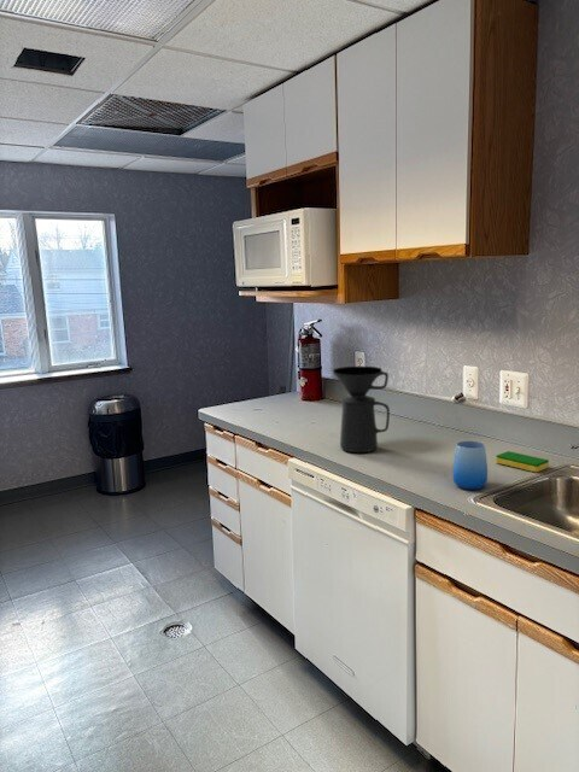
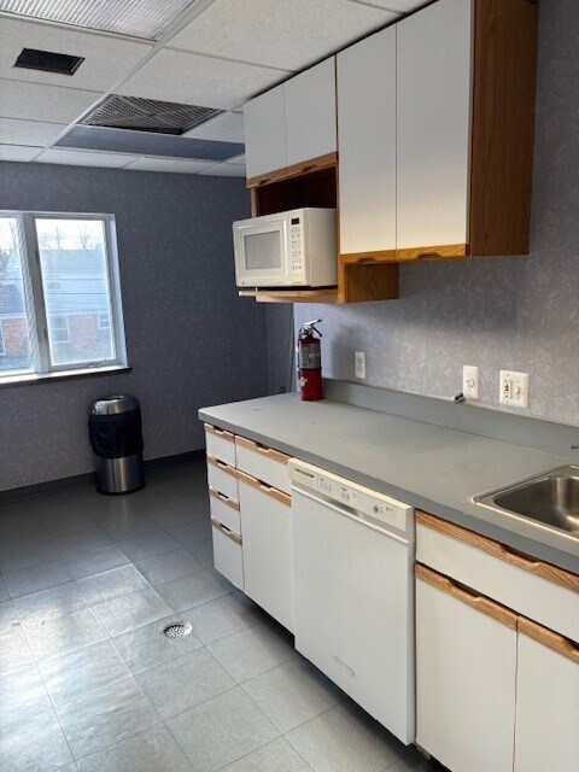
- dish sponge (521, 461)
- coffee maker (357, 409)
- cup (469, 464)
